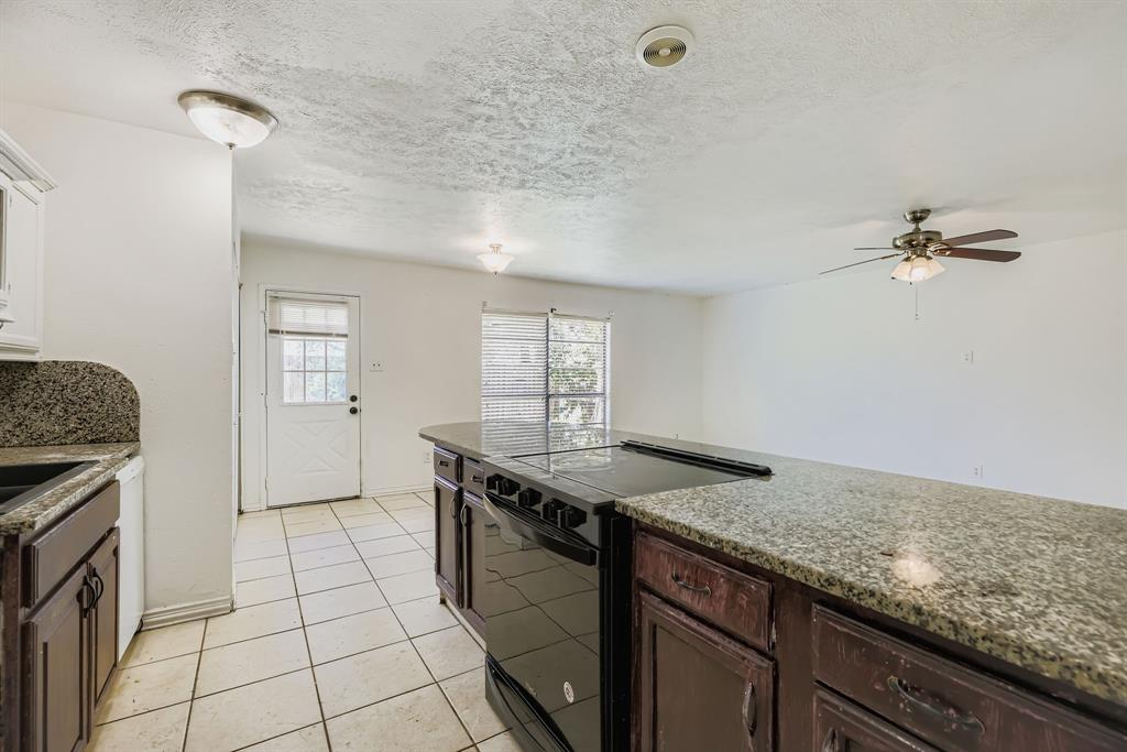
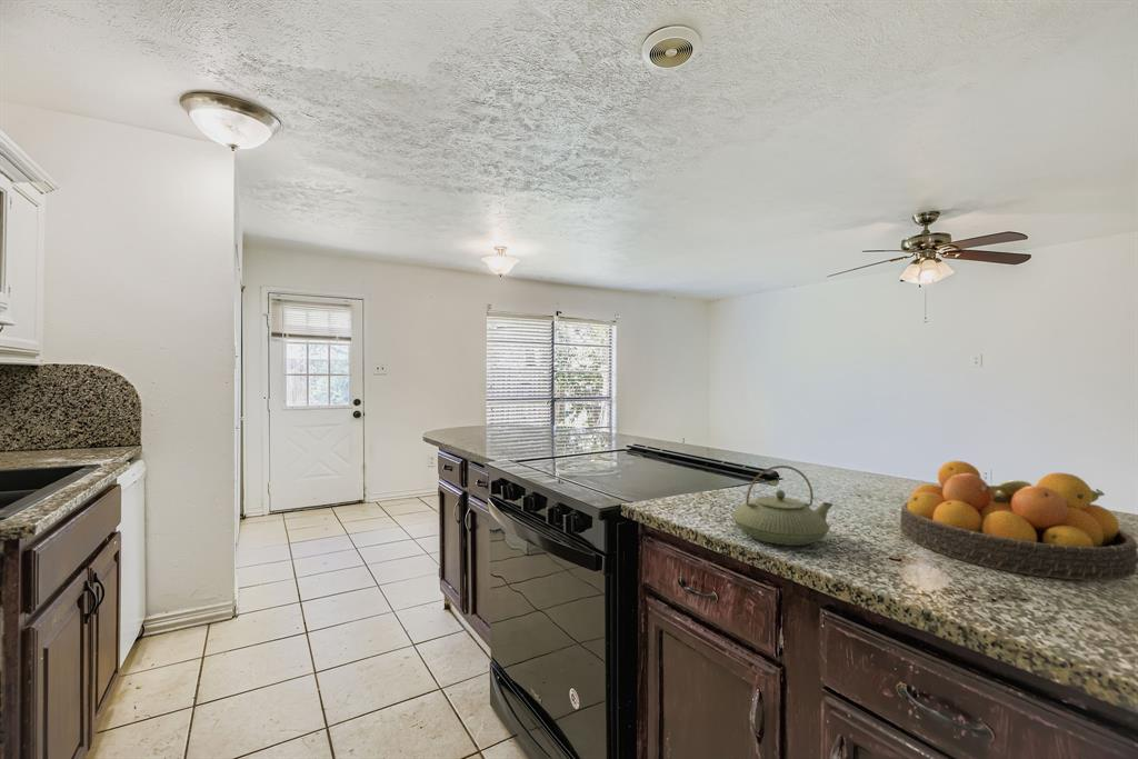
+ fruit bowl (1005, 507)
+ teapot (785, 500)
